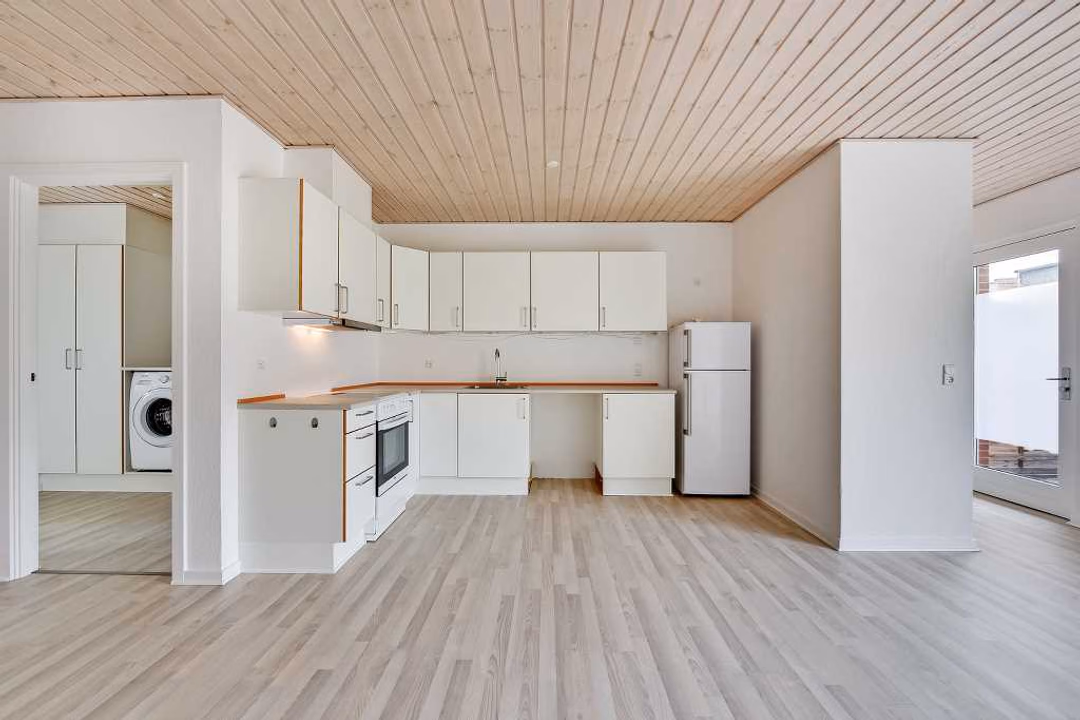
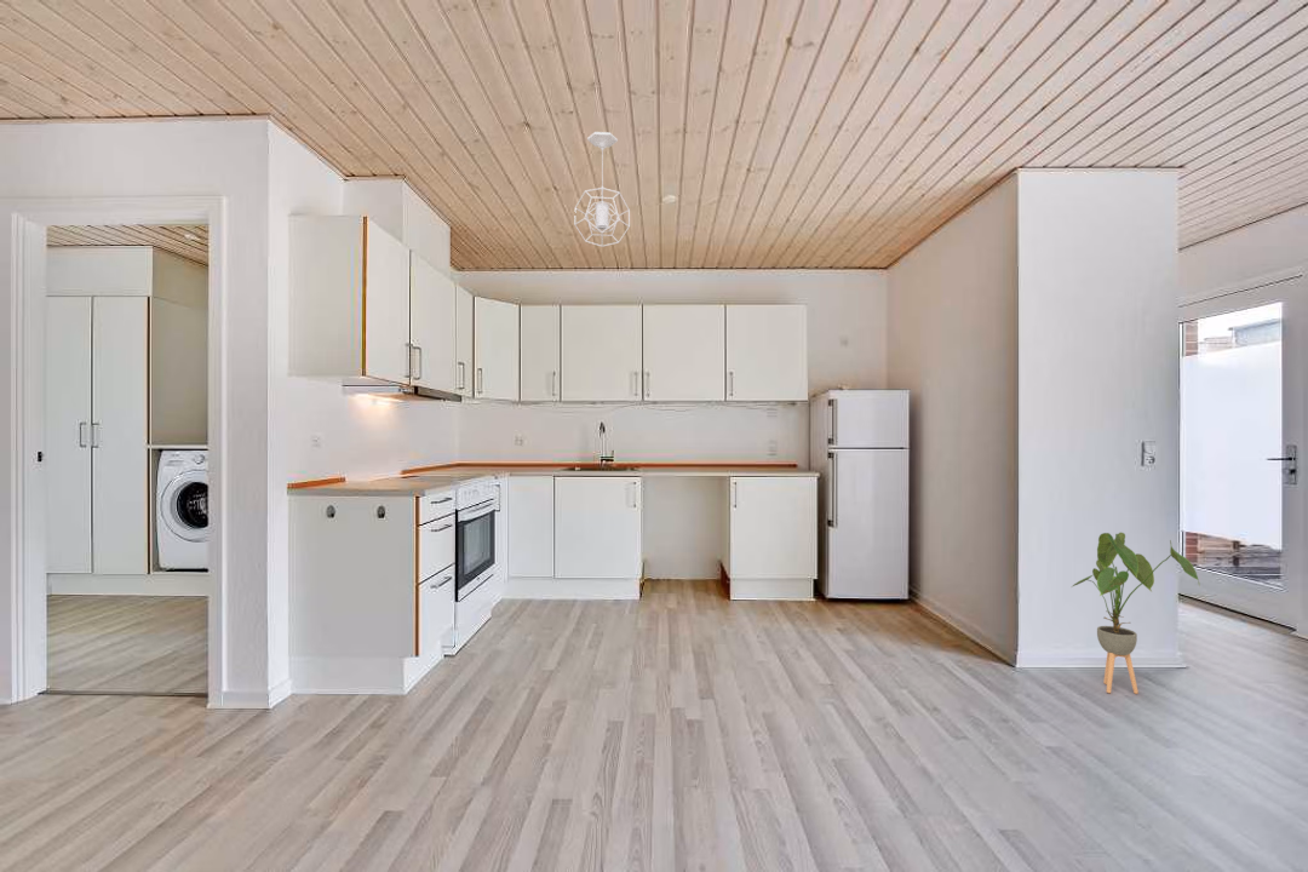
+ house plant (1121, 609)
+ pendant light (602, 191)
